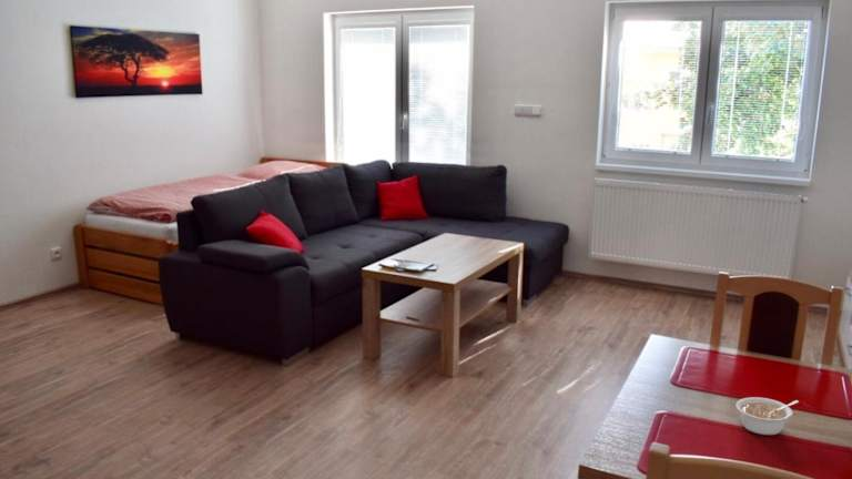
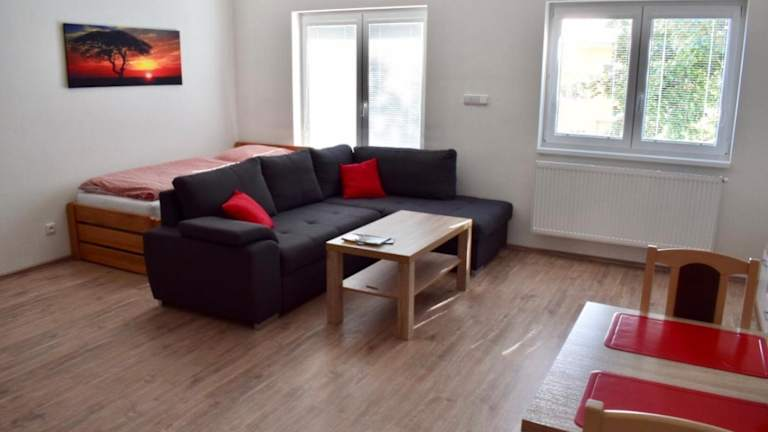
- legume (763, 415)
